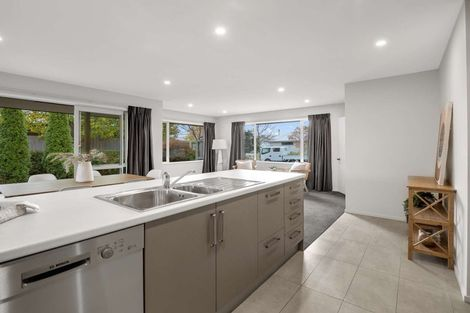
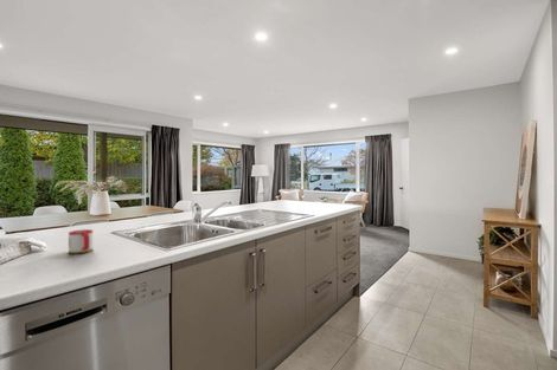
+ mug (82, 241)
